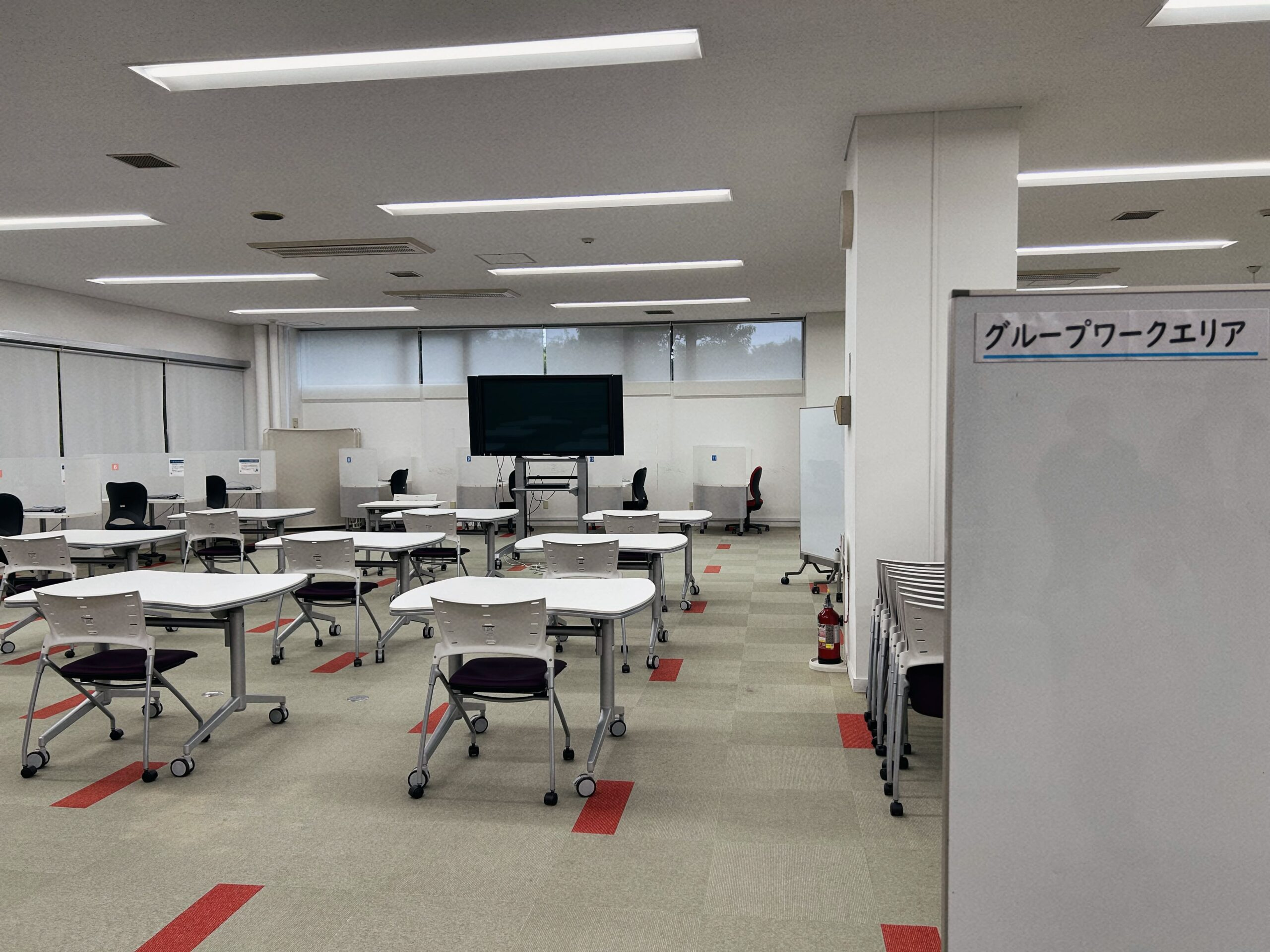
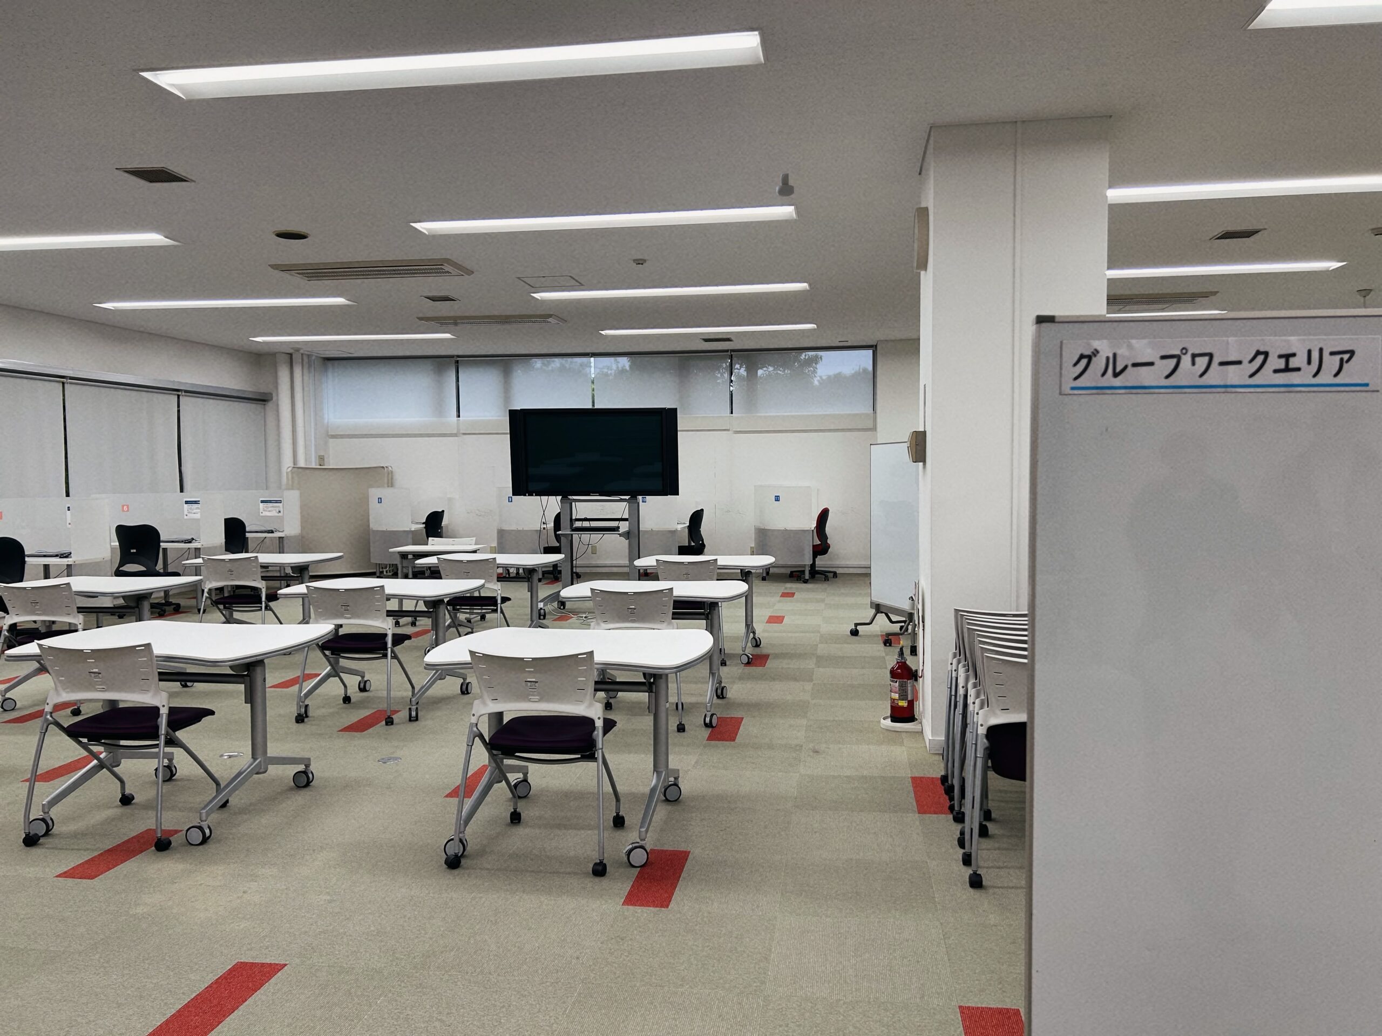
+ security camera (785, 184)
